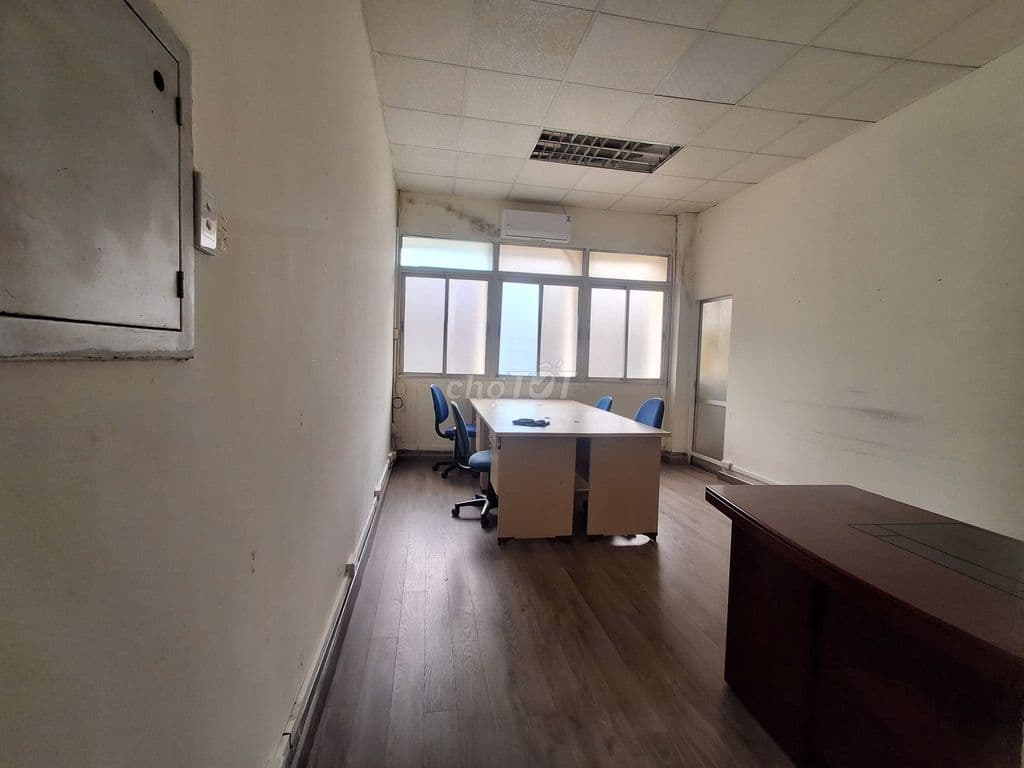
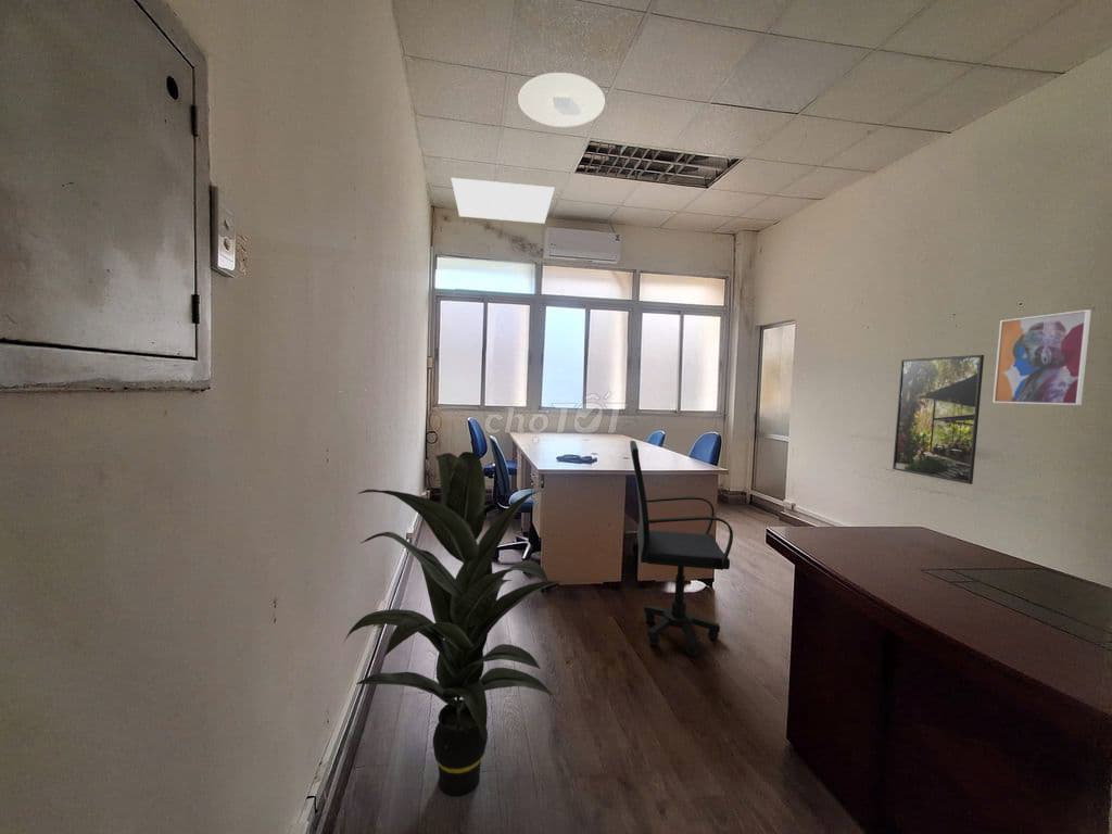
+ office chair (677, 542)
+ wall art (1037, 359)
+ indoor plant (455, 622)
+ light panel (503, 199)
+ ceiling light (561, 98)
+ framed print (934, 417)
